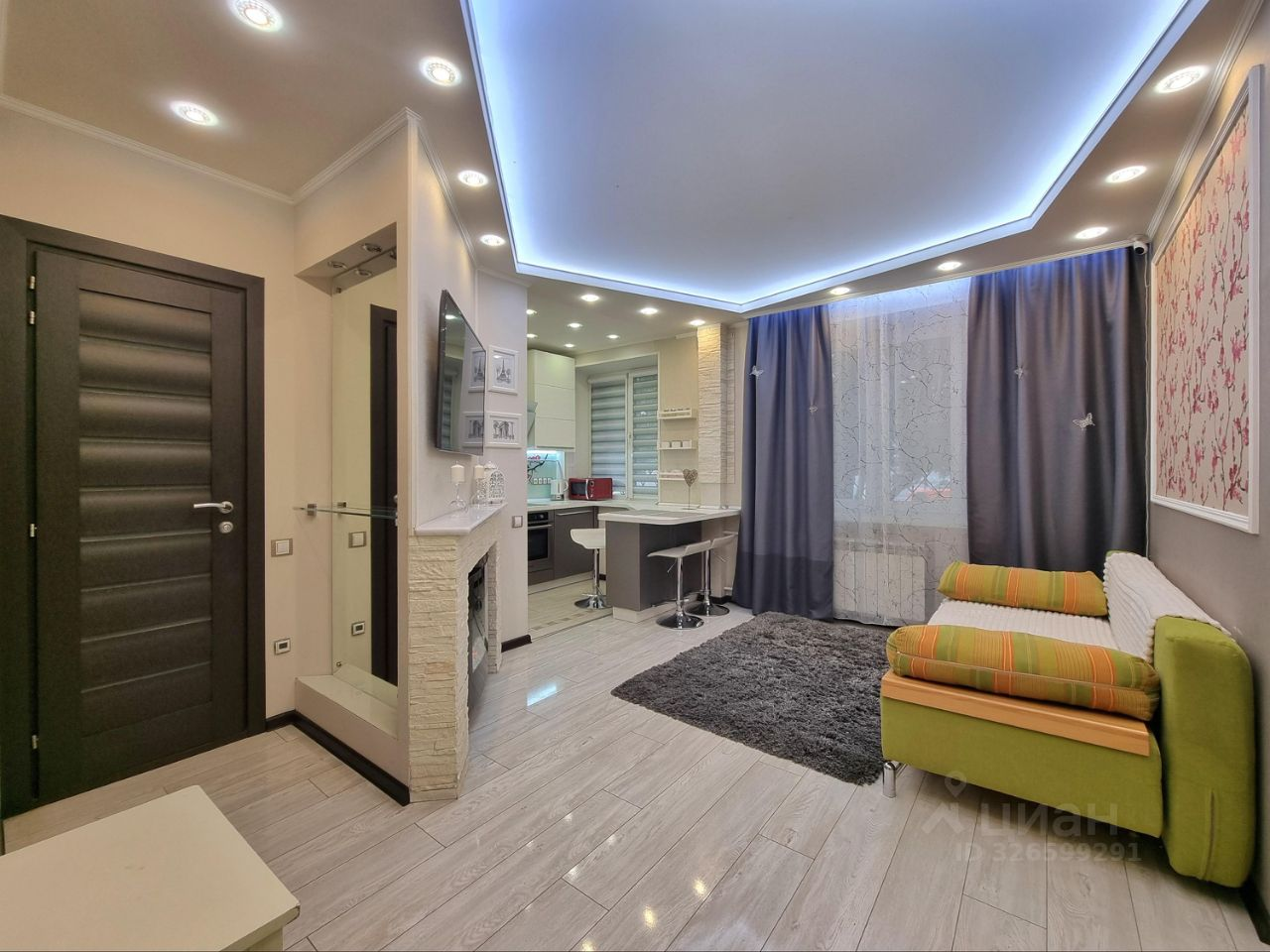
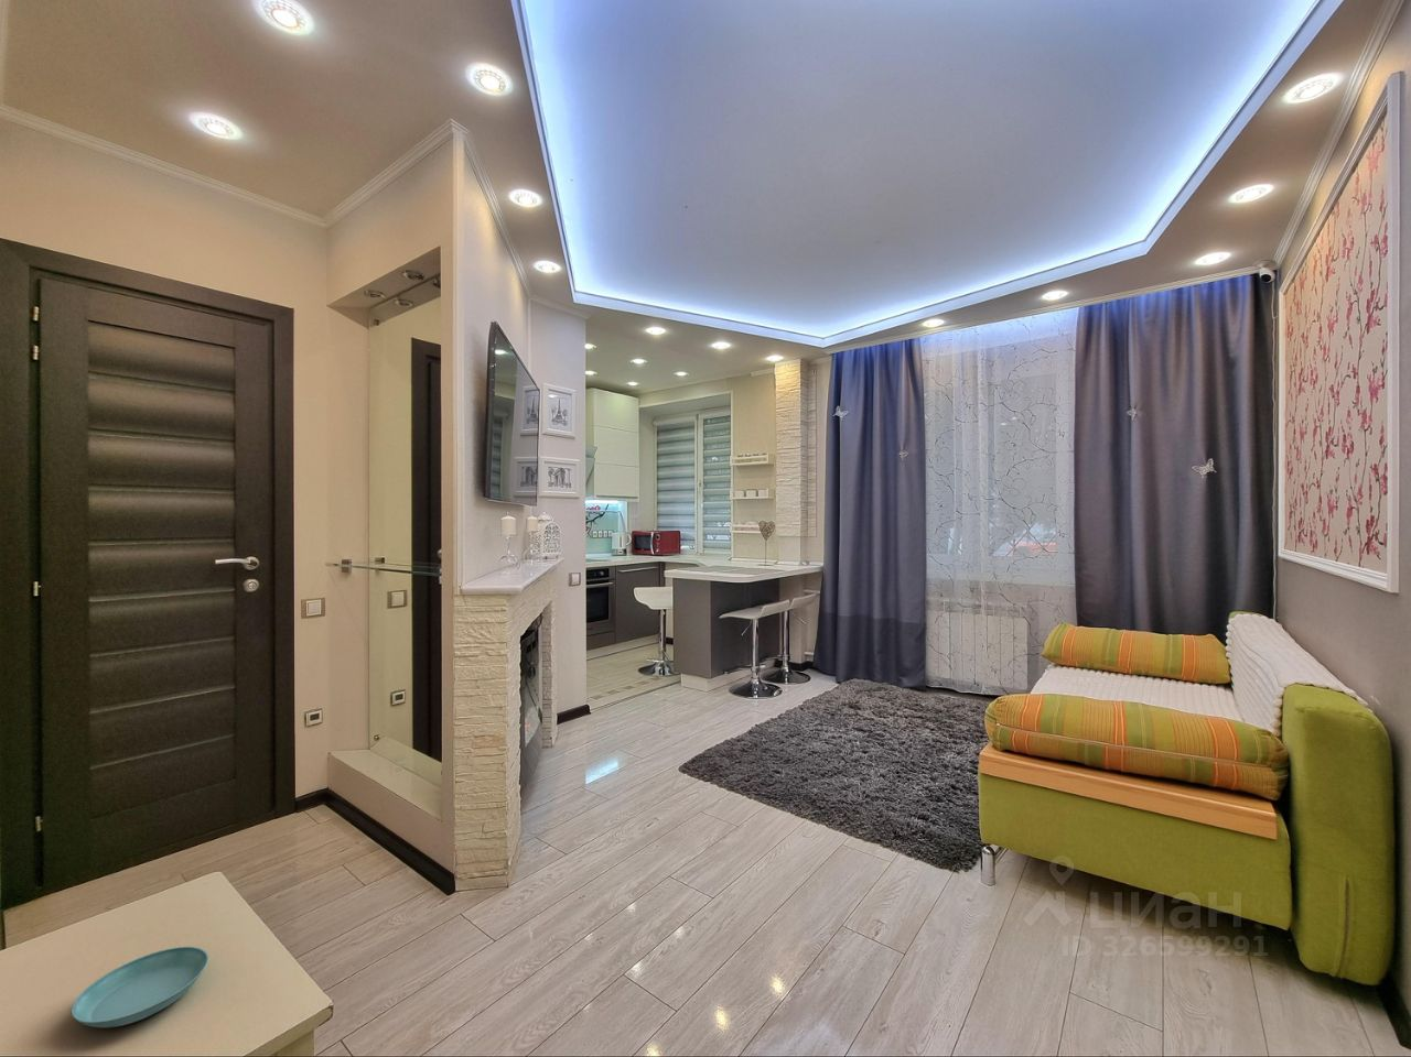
+ saucer (143, 989)
